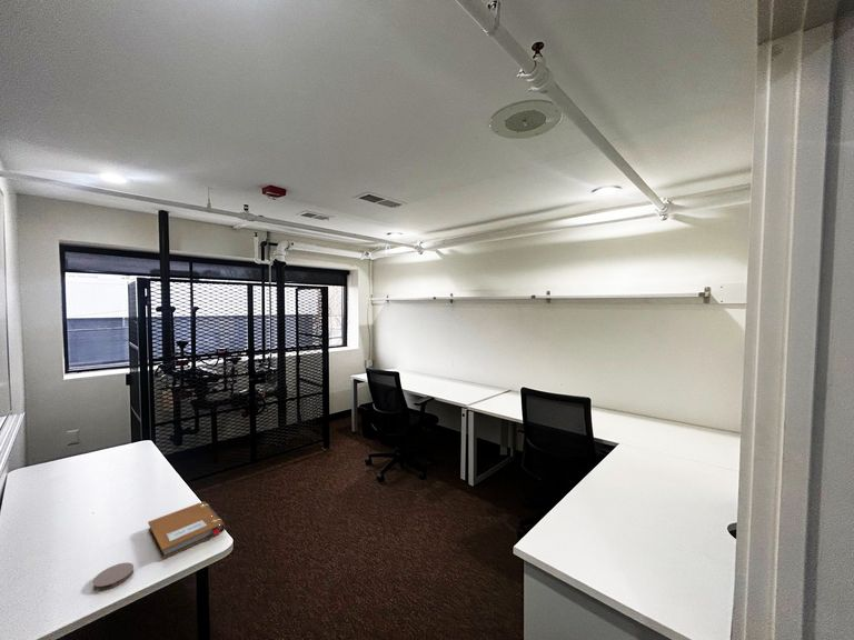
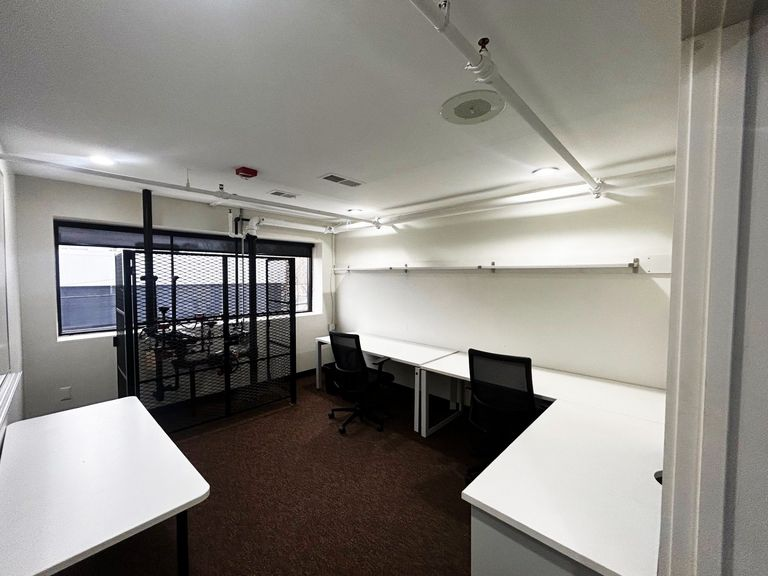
- notebook (187, 527)
- coaster (113, 576)
